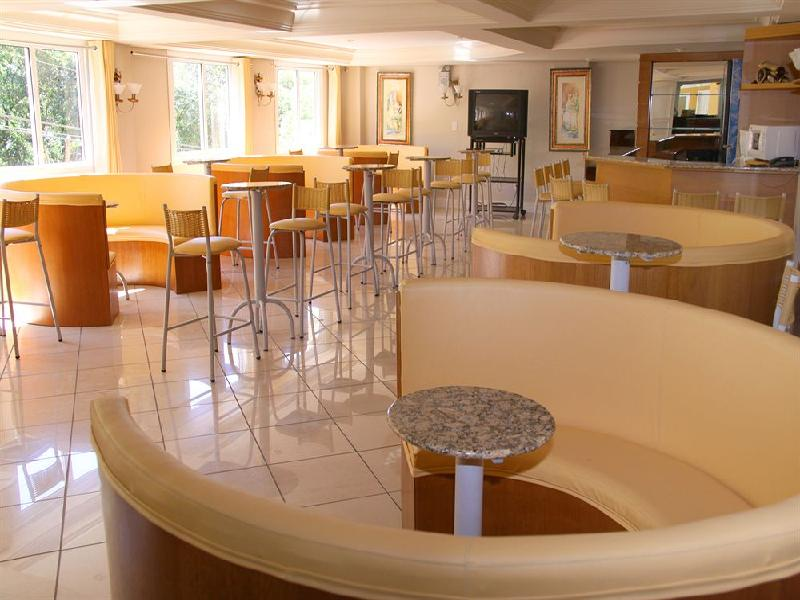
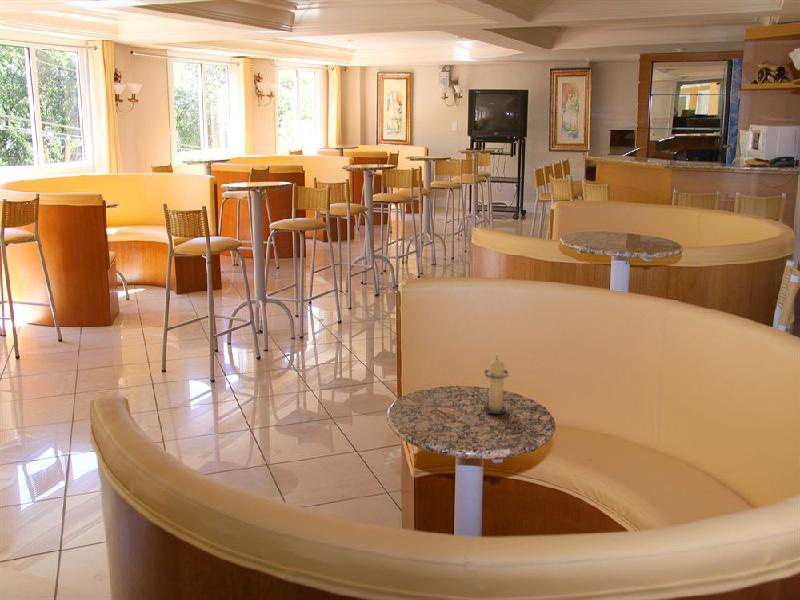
+ candle (496, 383)
